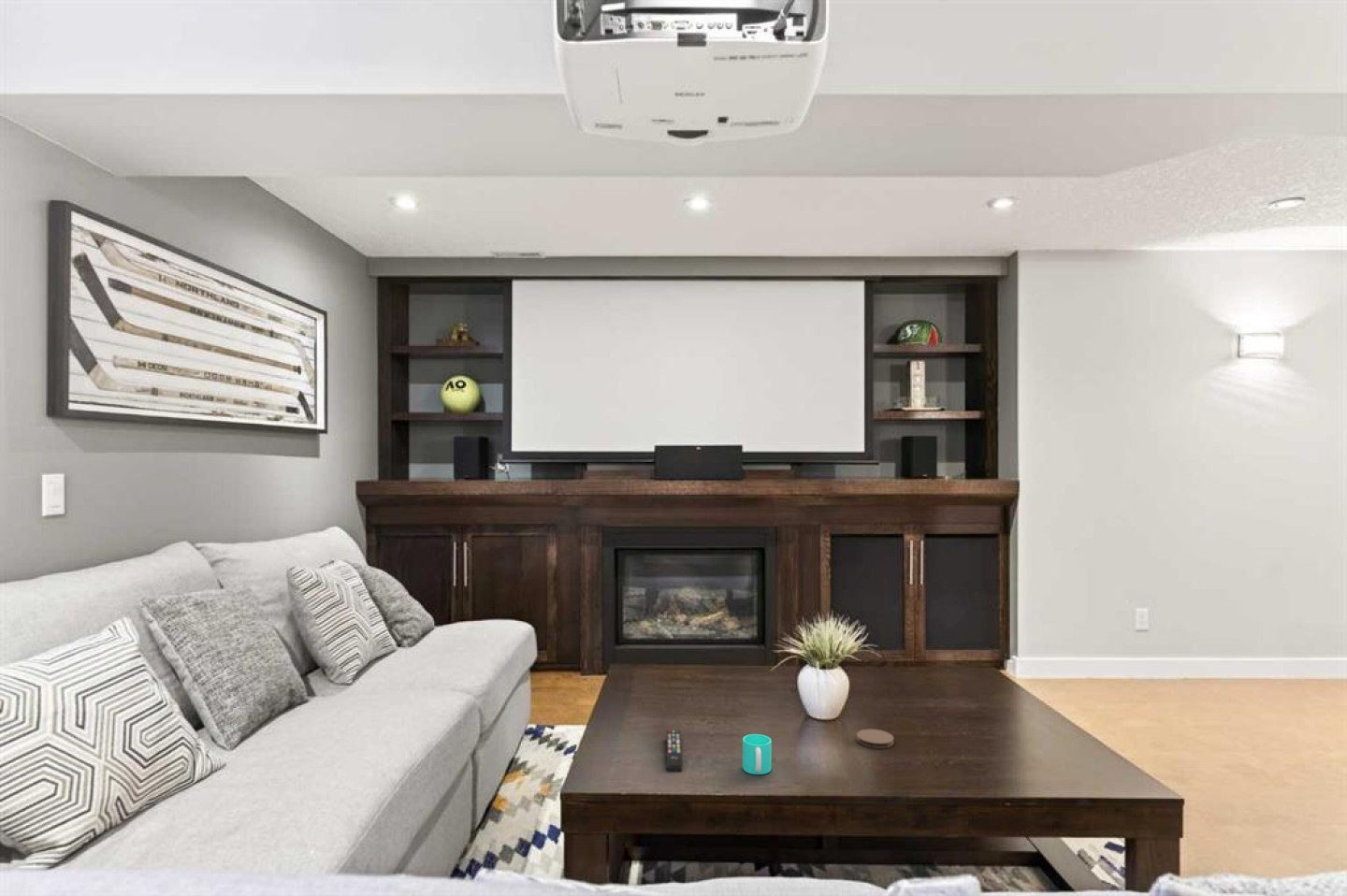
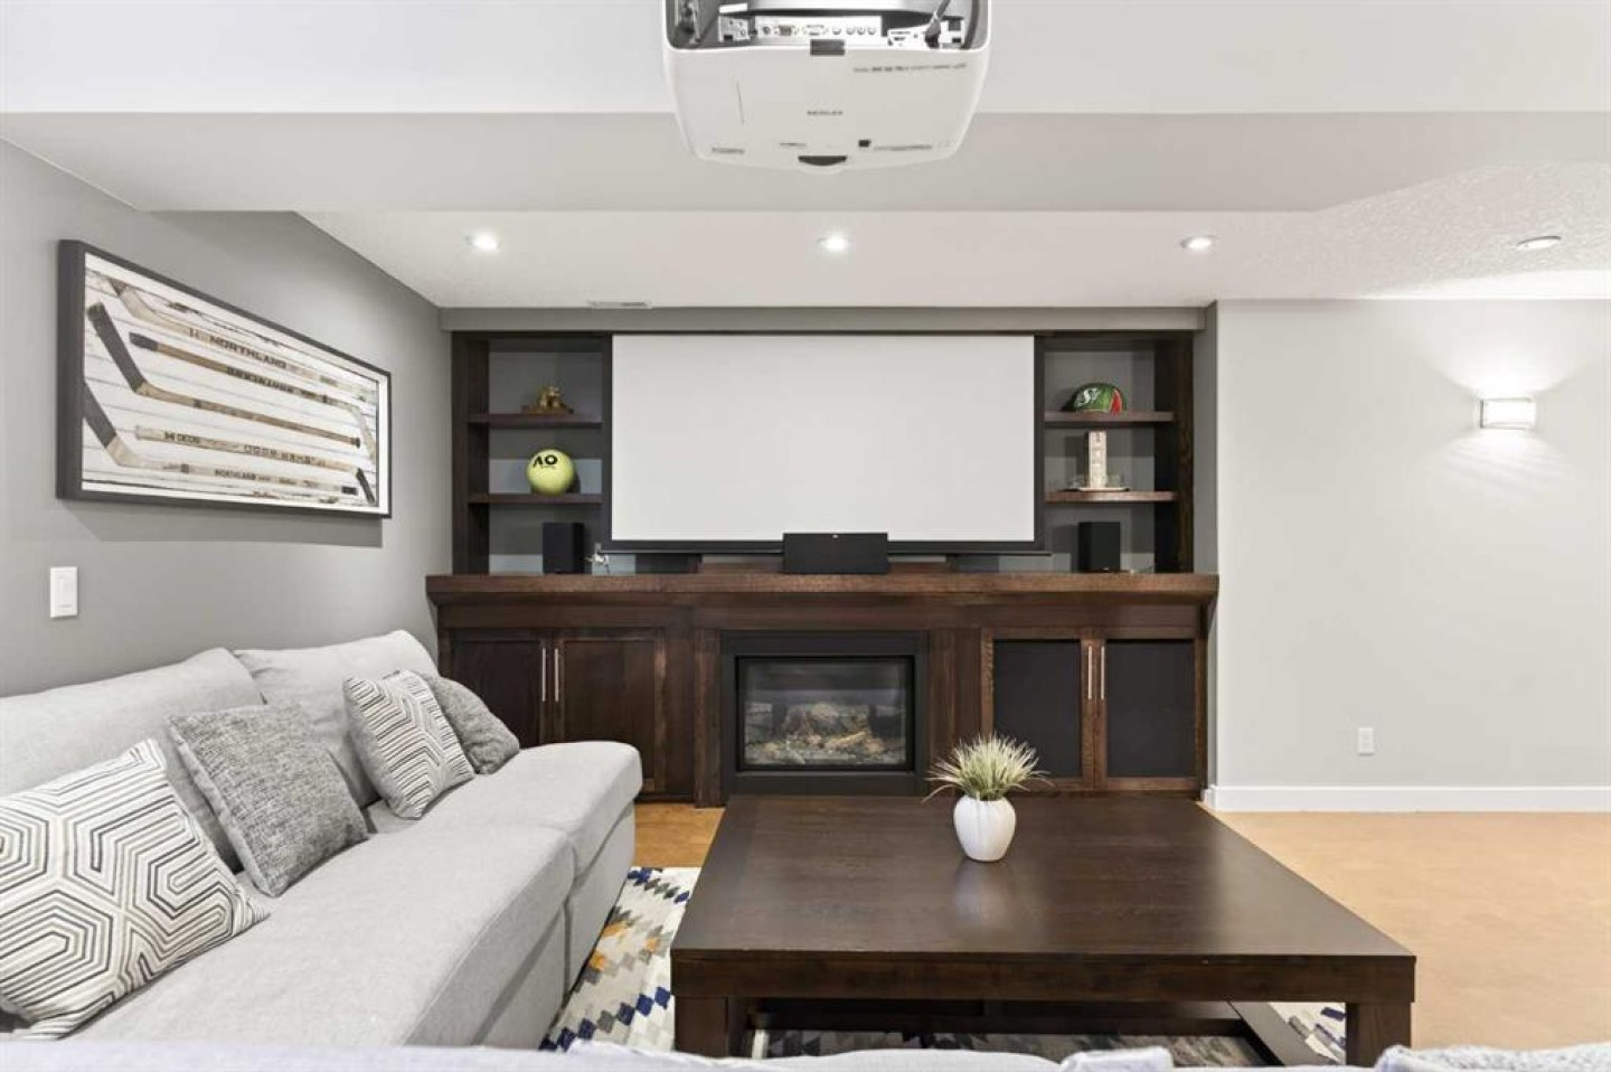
- cup (757, 756)
- remote control (674, 749)
- coaster (875, 738)
